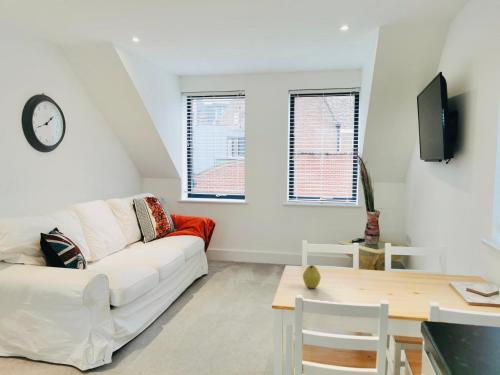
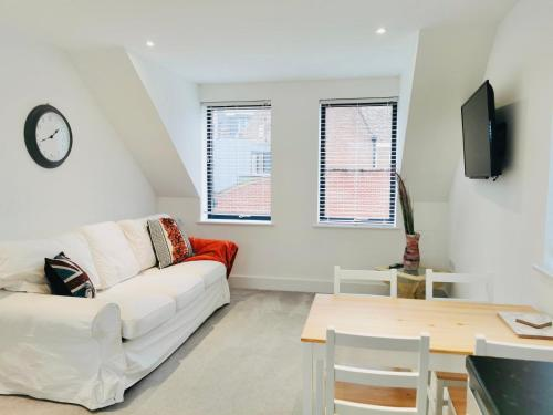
- fruit (311, 276)
